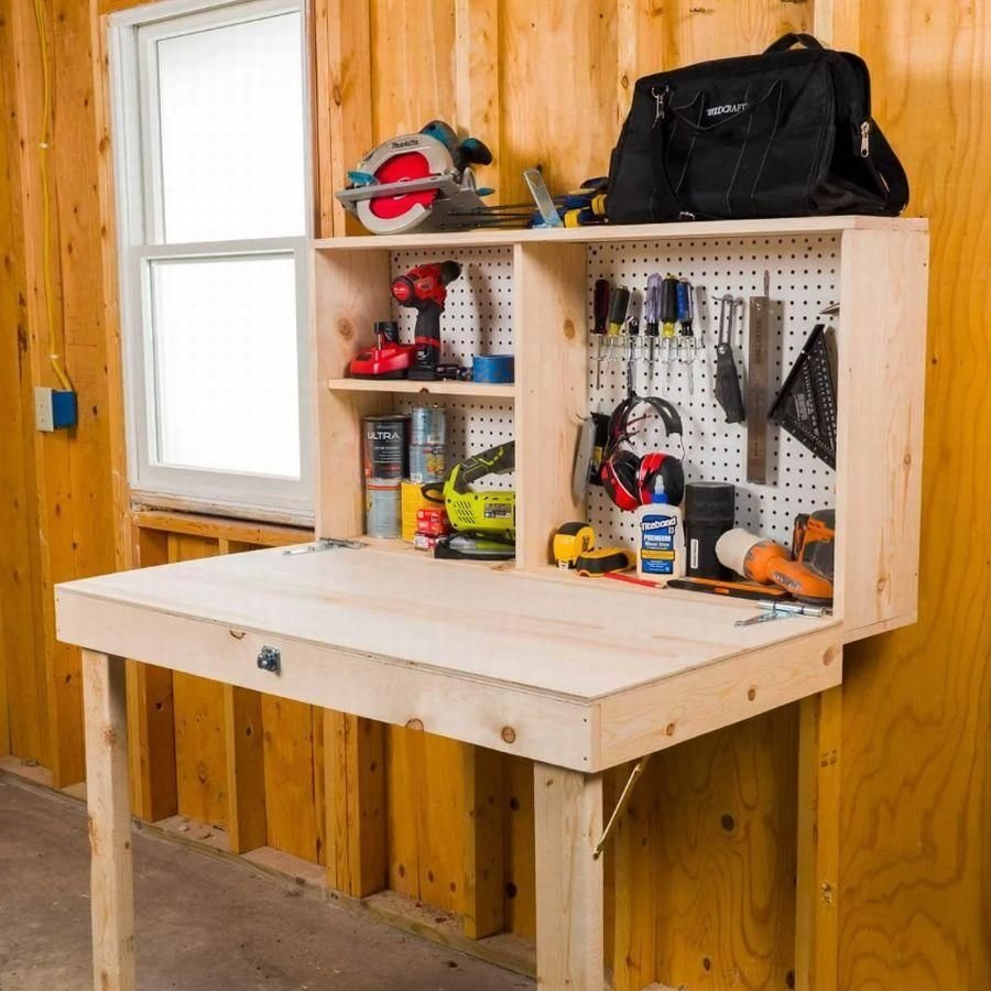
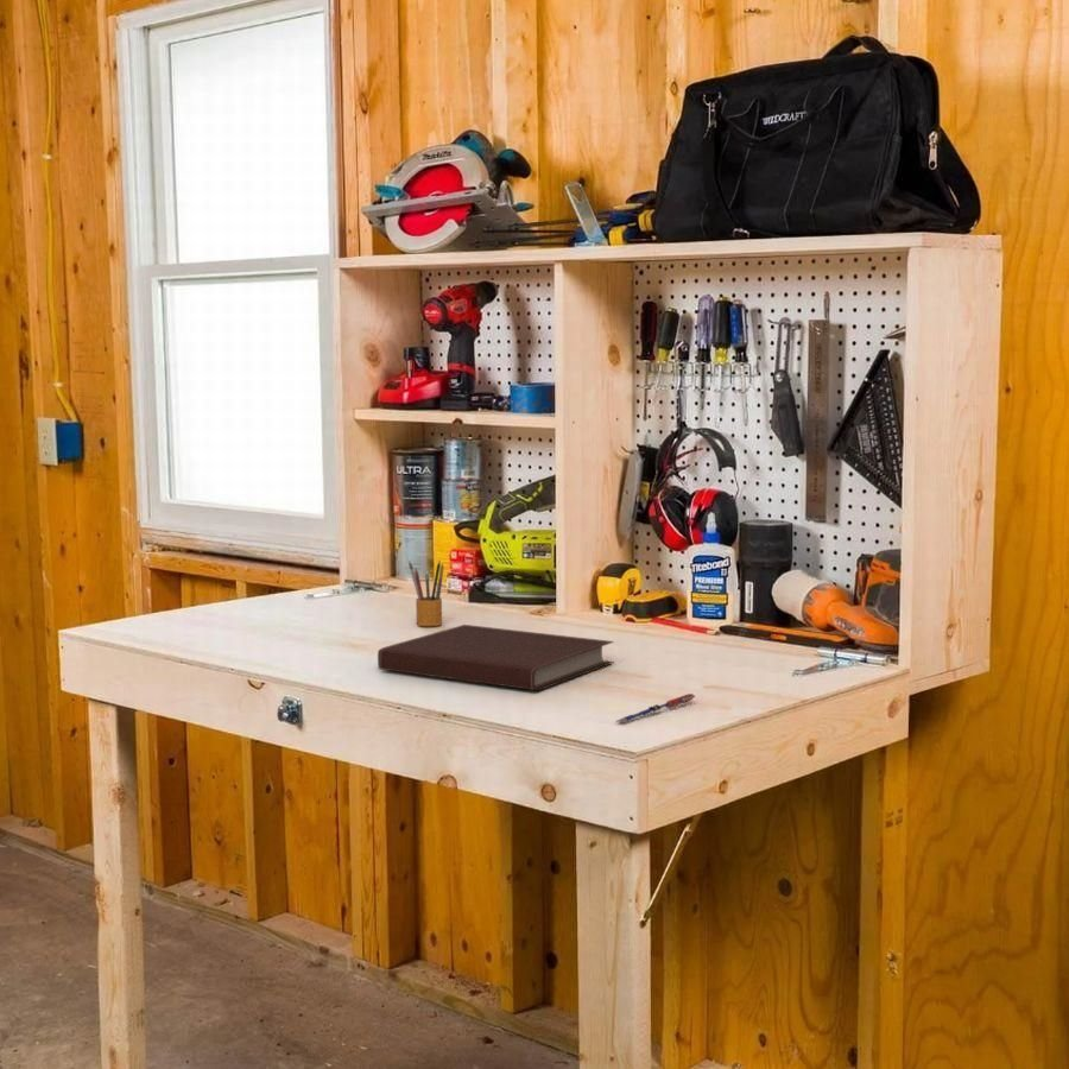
+ notebook (496, 656)
+ pen (656, 707)
+ pencil box (429, 592)
